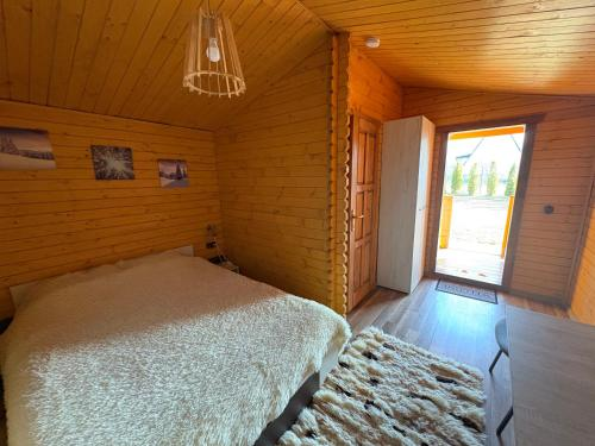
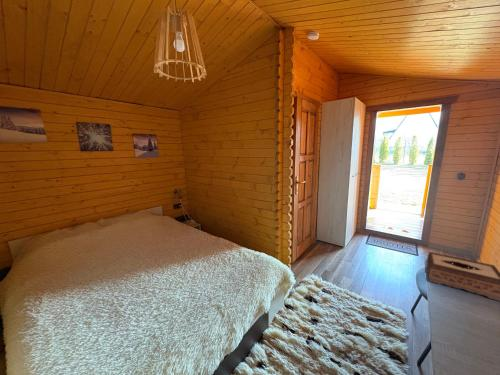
+ tissue box (461, 273)
